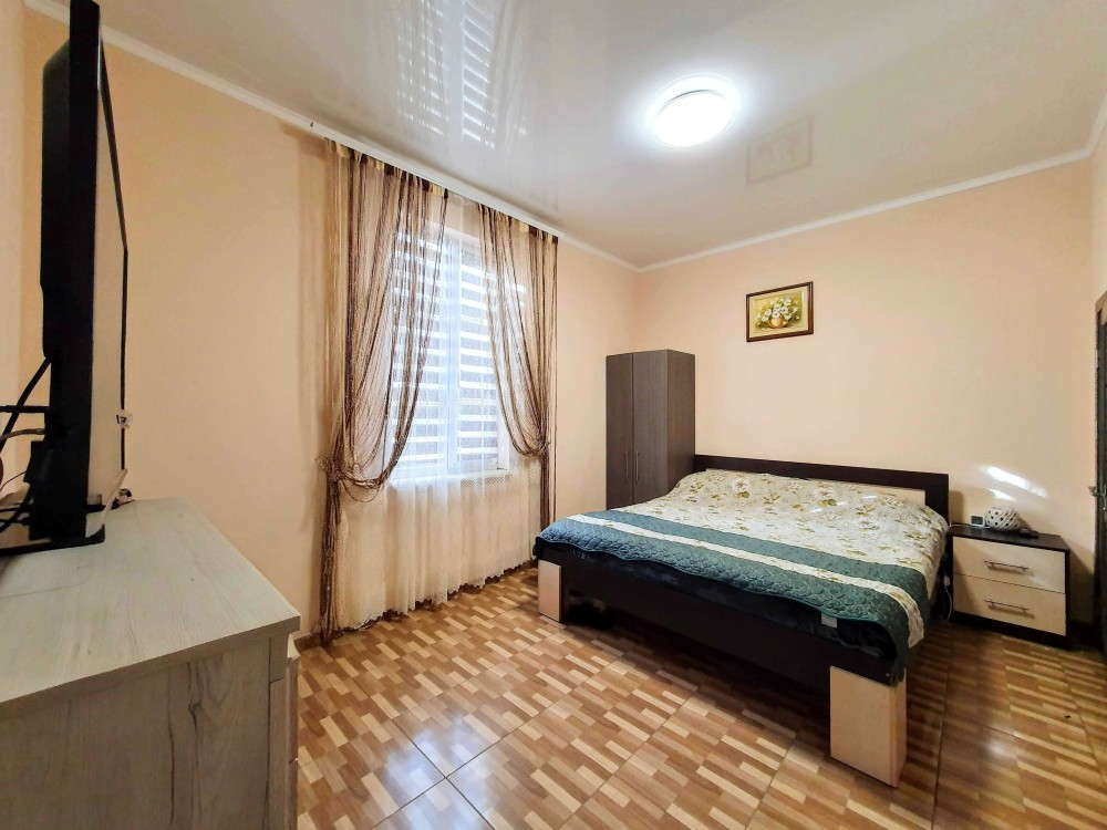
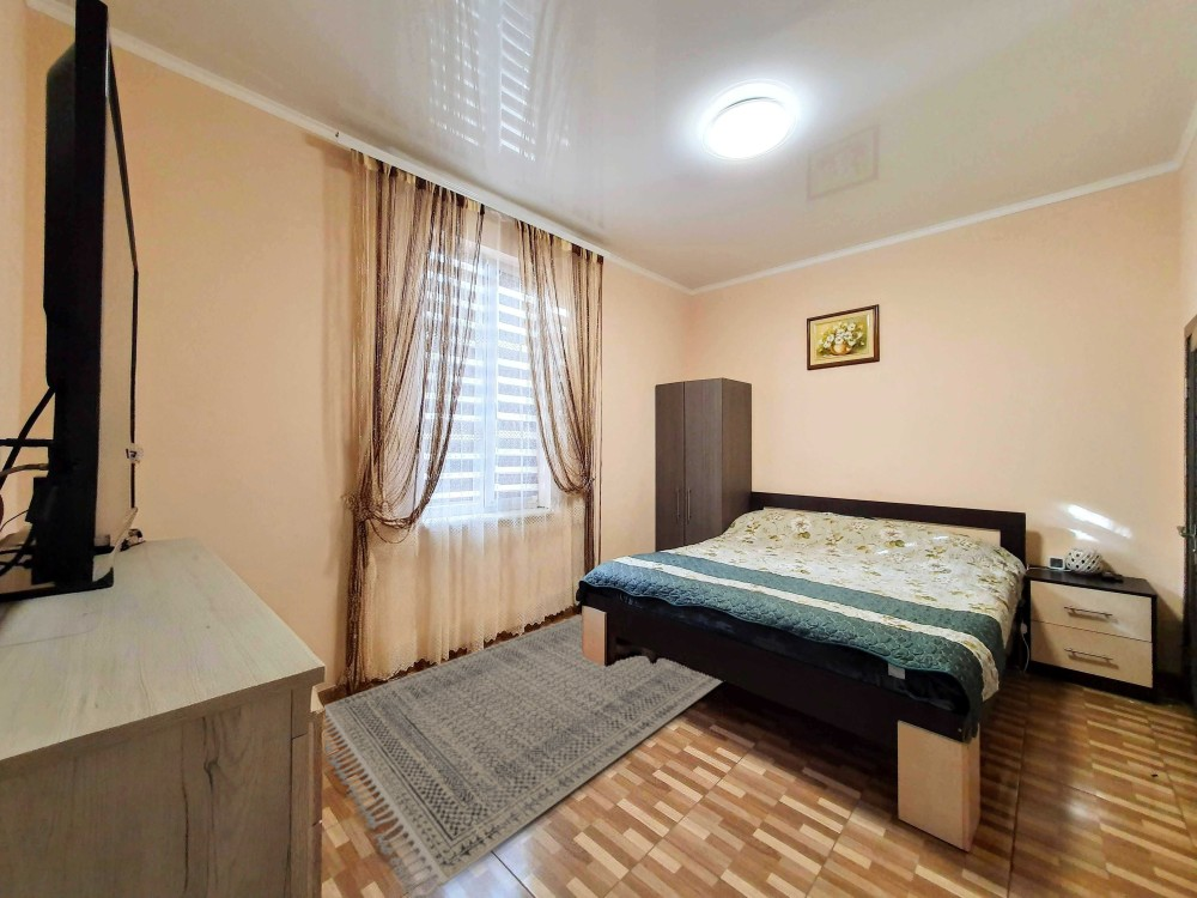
+ rug (545, 686)
